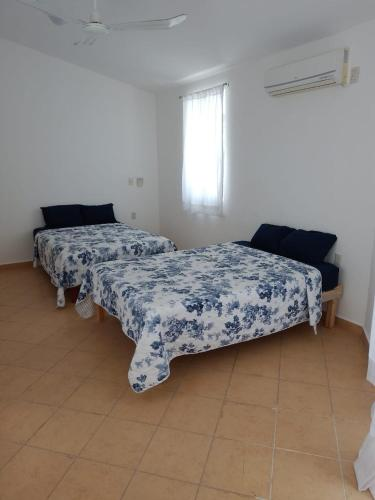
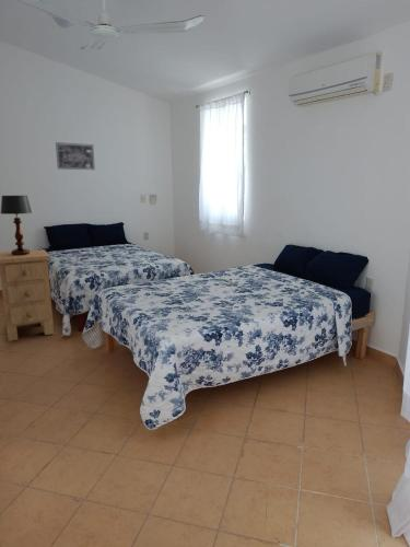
+ table lamp (17, 224)
+ wall art (75, 156)
+ nightstand (25, 293)
